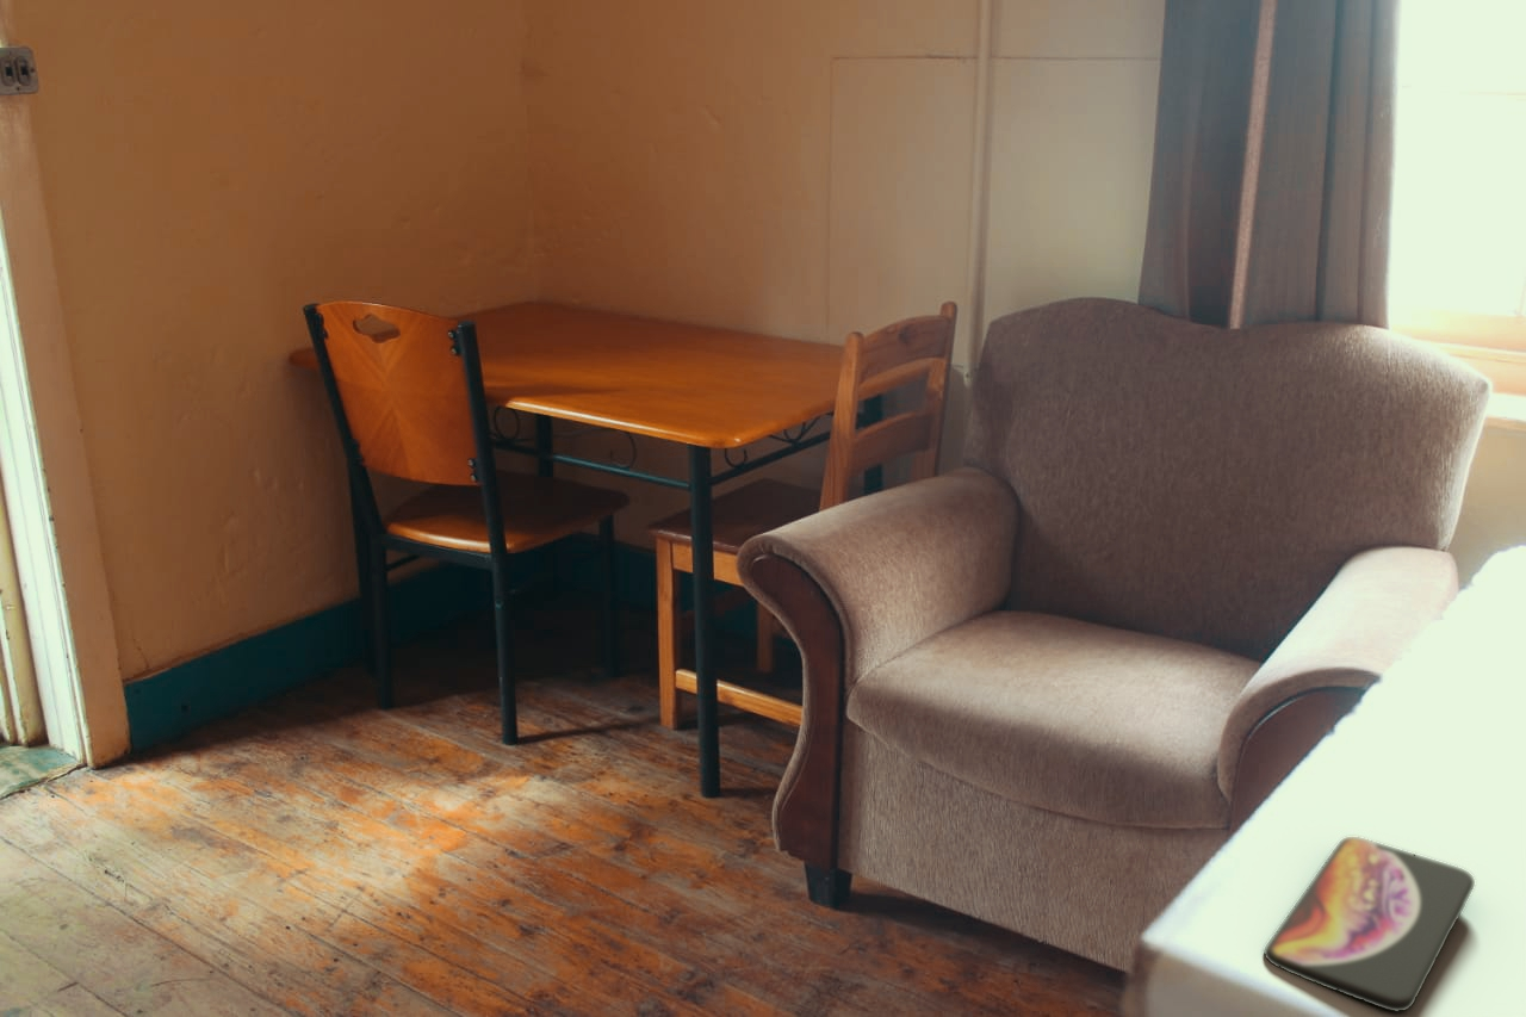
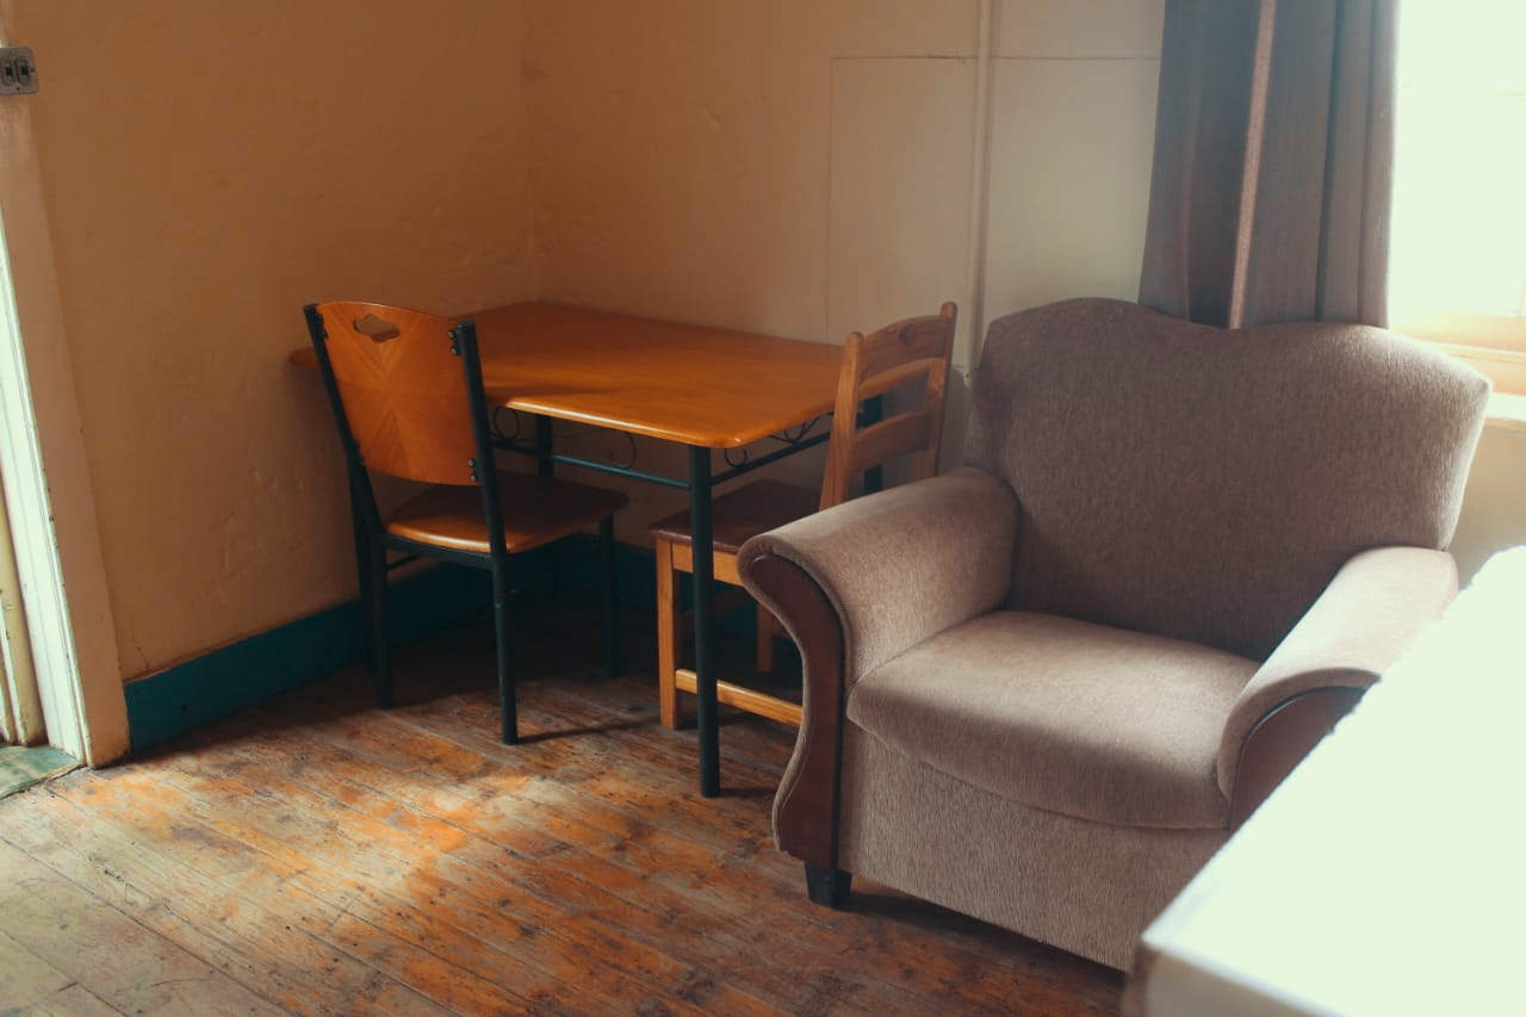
- smartphone (1372, 916)
